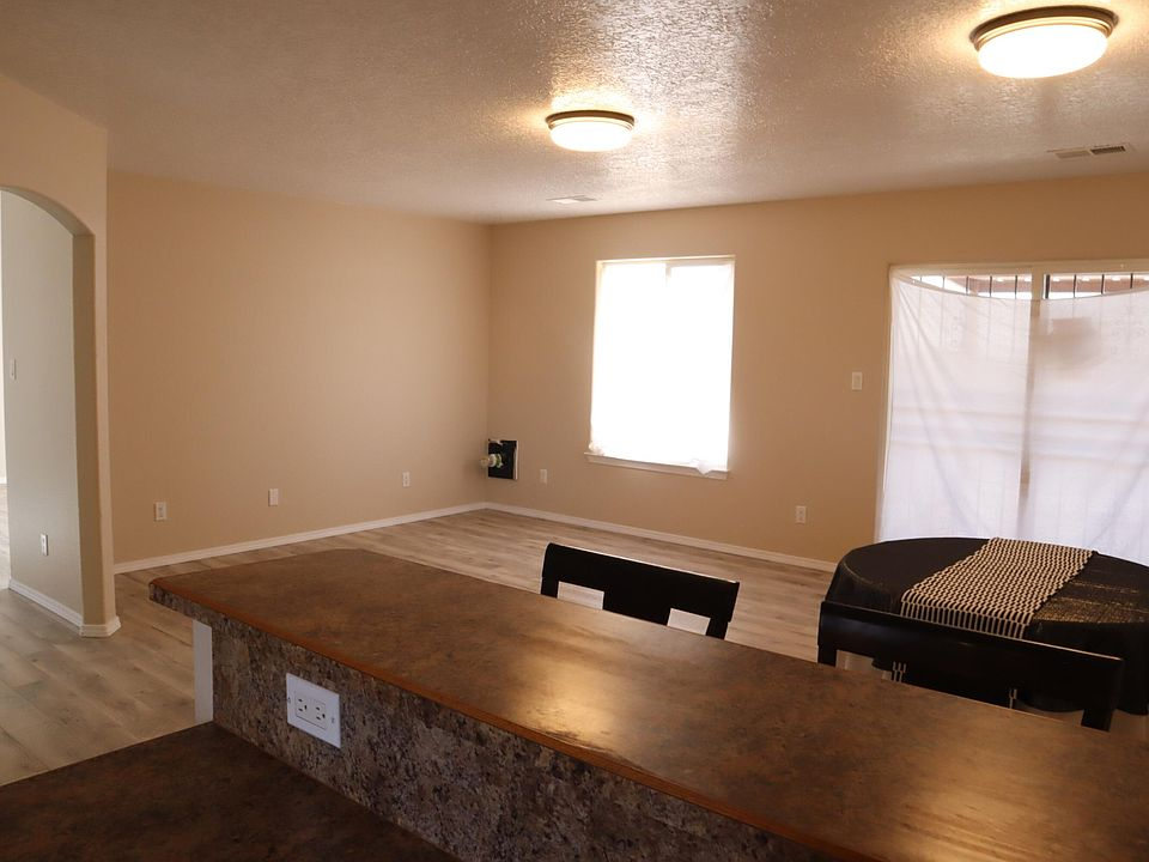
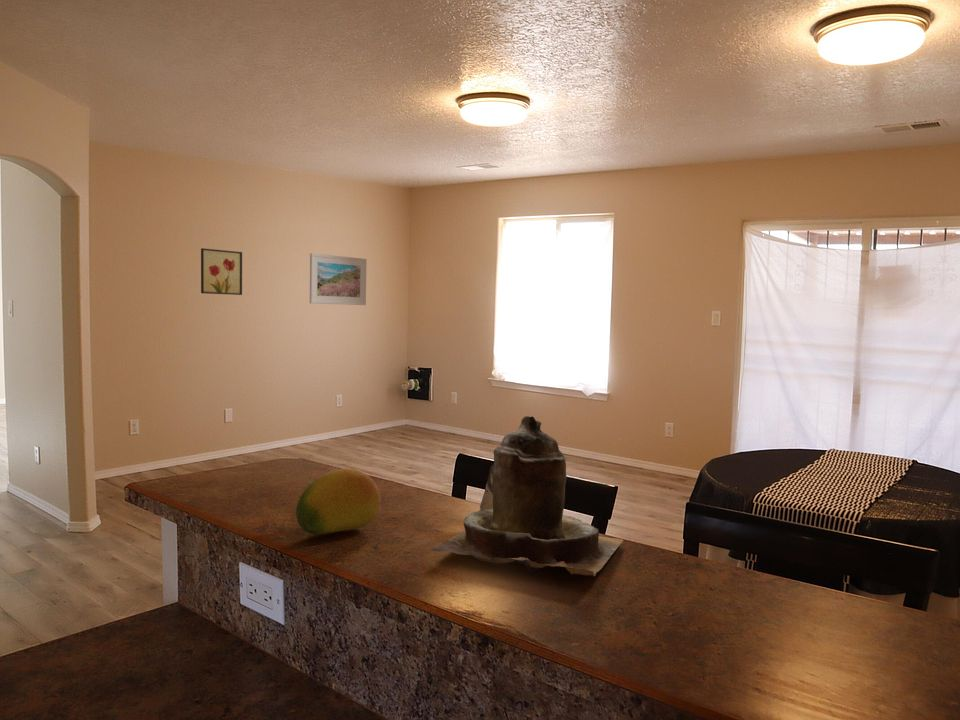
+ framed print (339, 280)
+ wall art (221, 272)
+ teapot (534, 485)
+ fruit (336, 500)
